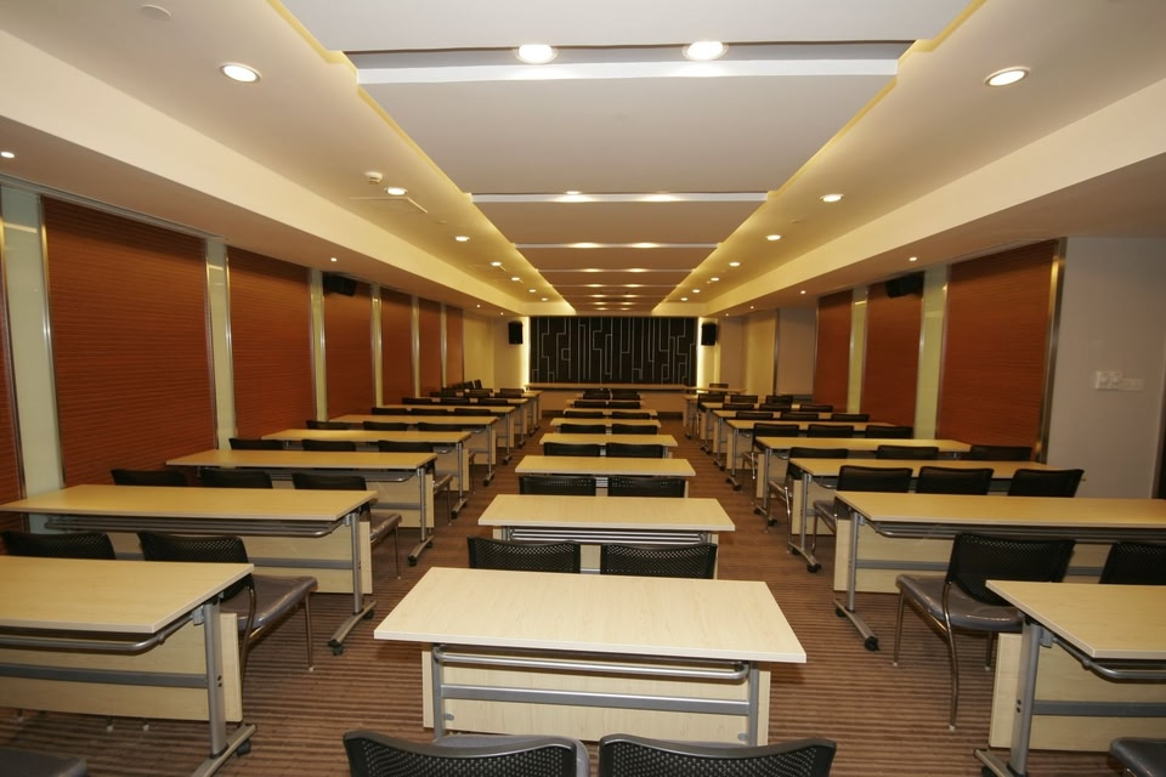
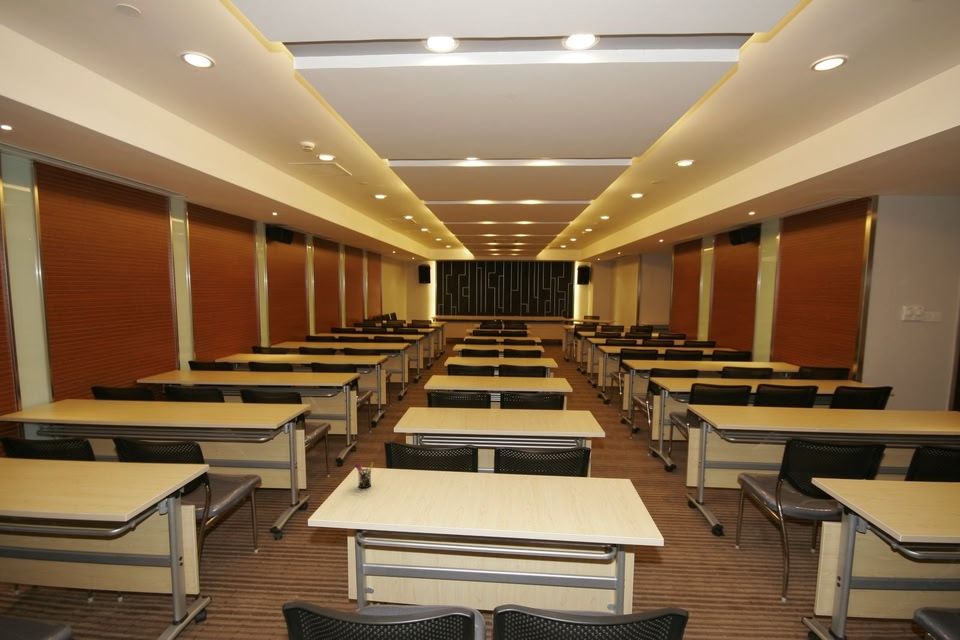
+ pen holder (364, 473)
